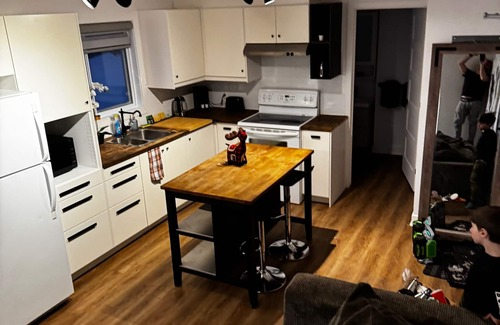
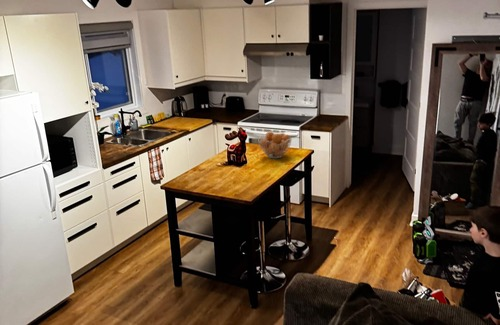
+ fruit basket (275, 144)
